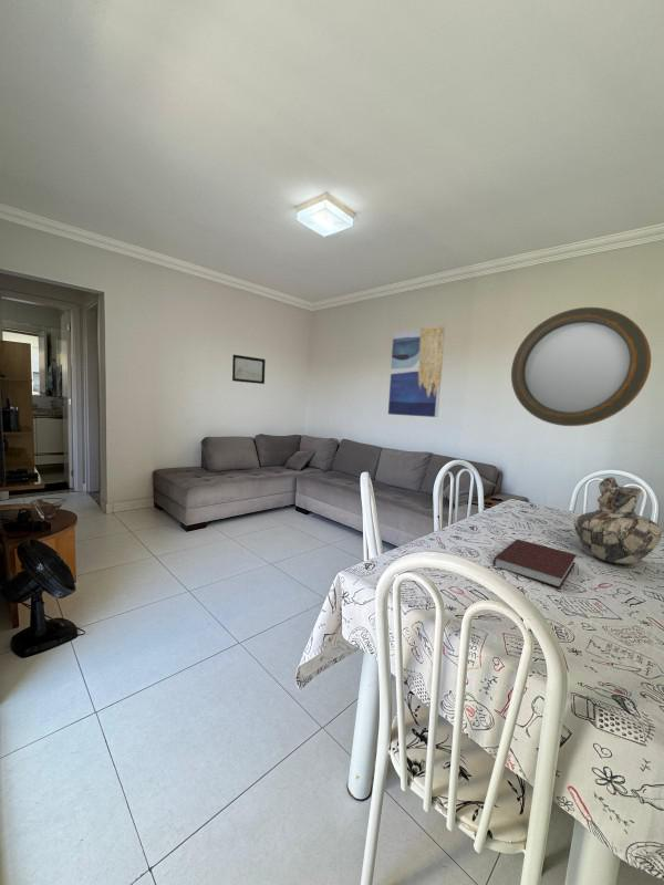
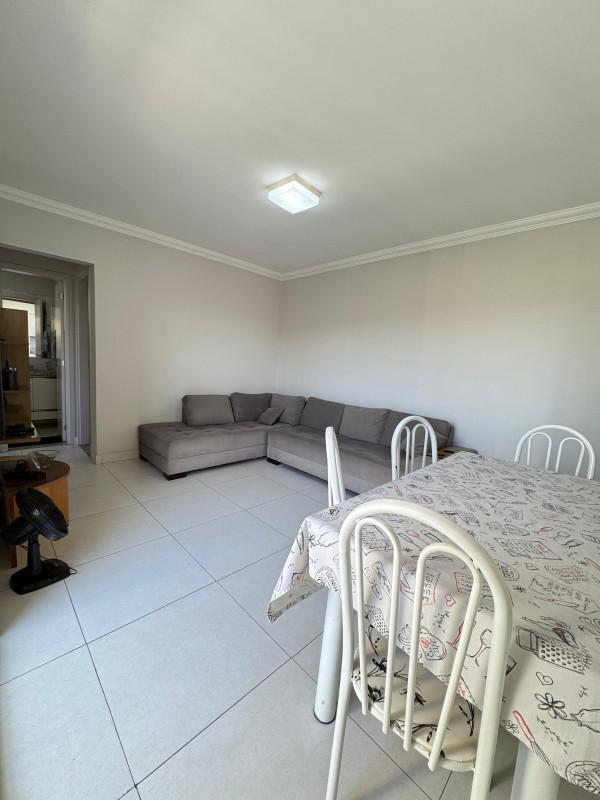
- notebook (536, 560)
- vase (616, 519)
- wall art (249, 369)
- home mirror (572, 367)
- wall art (414, 373)
